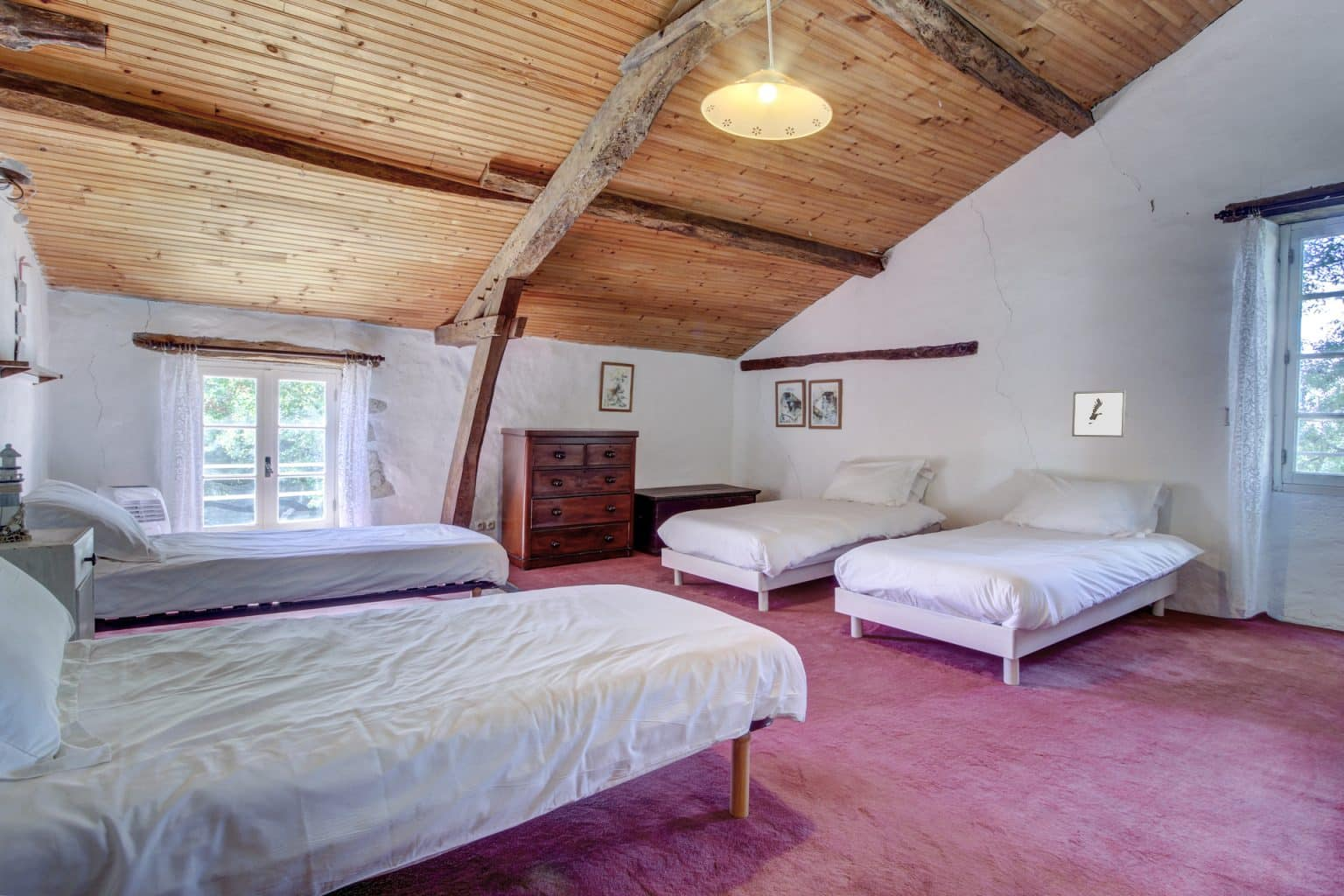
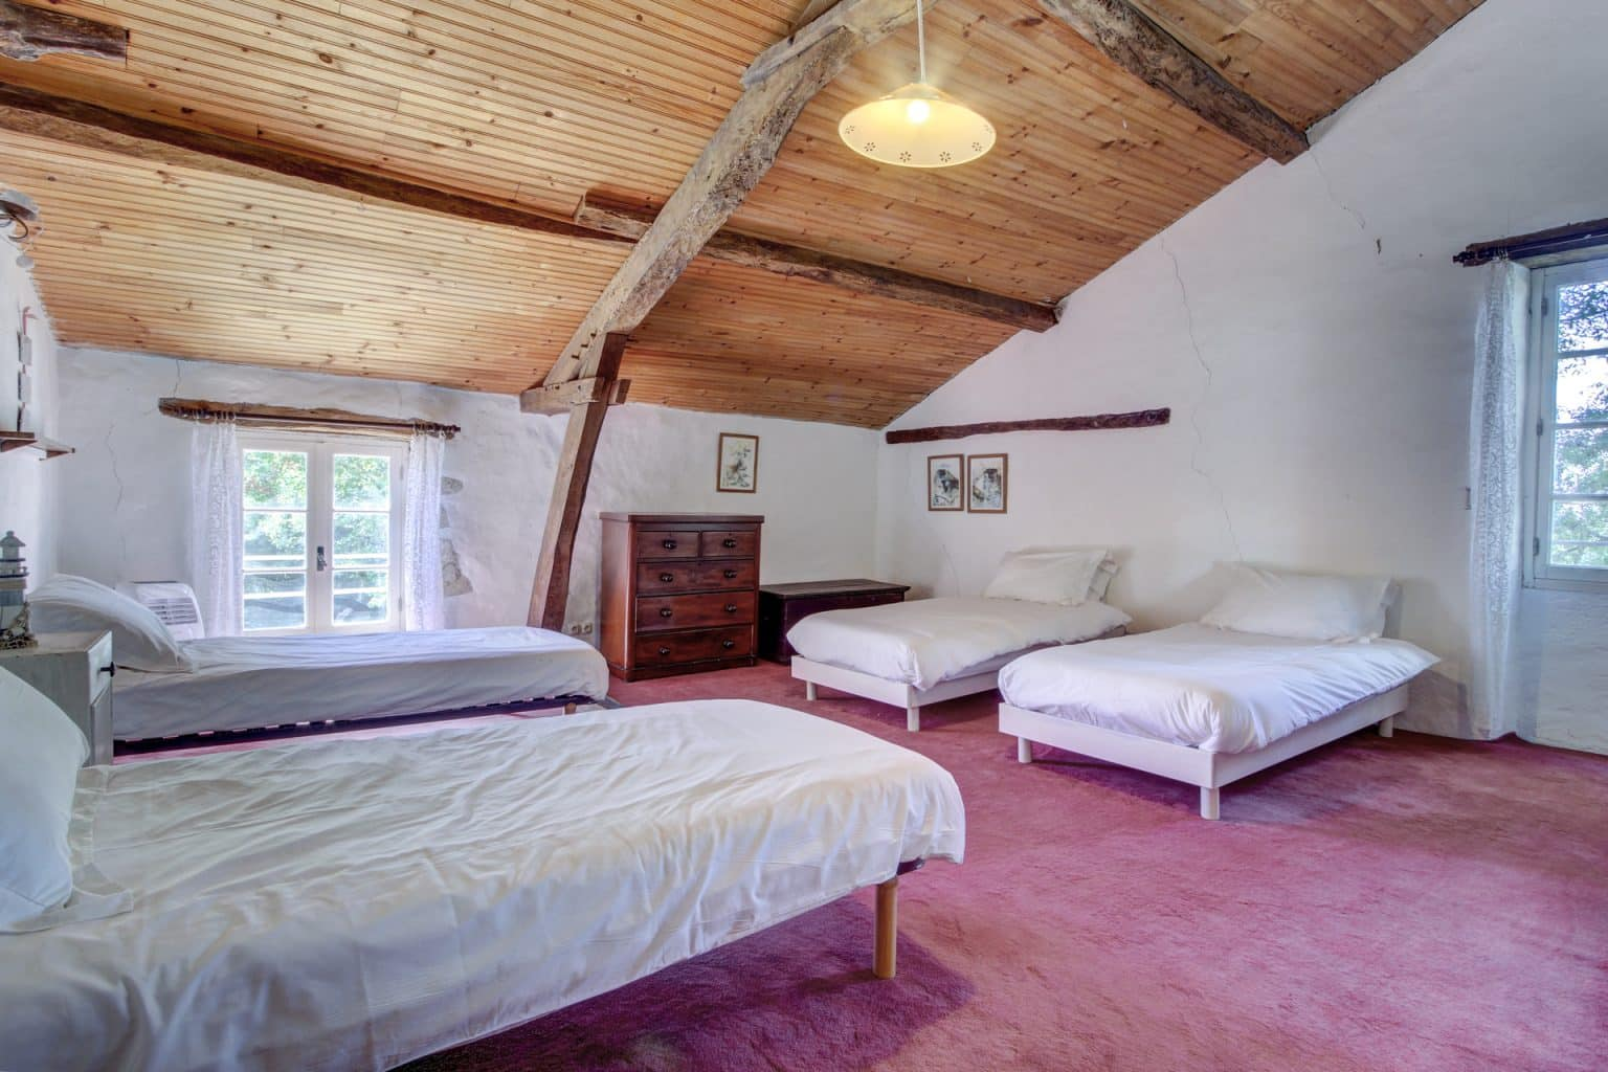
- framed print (1098, 414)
